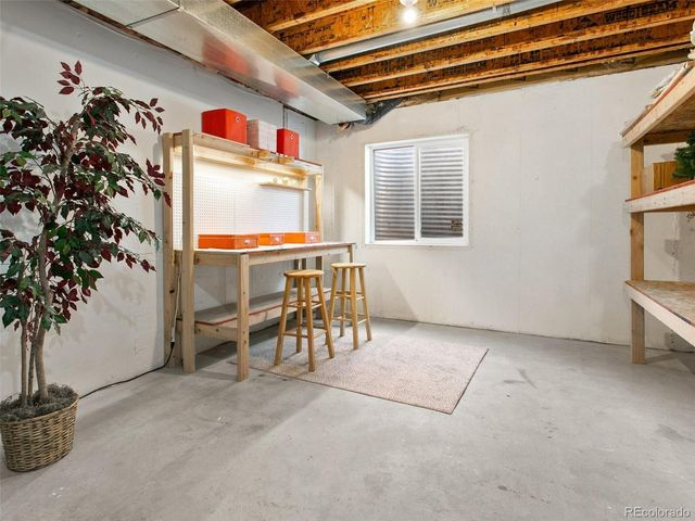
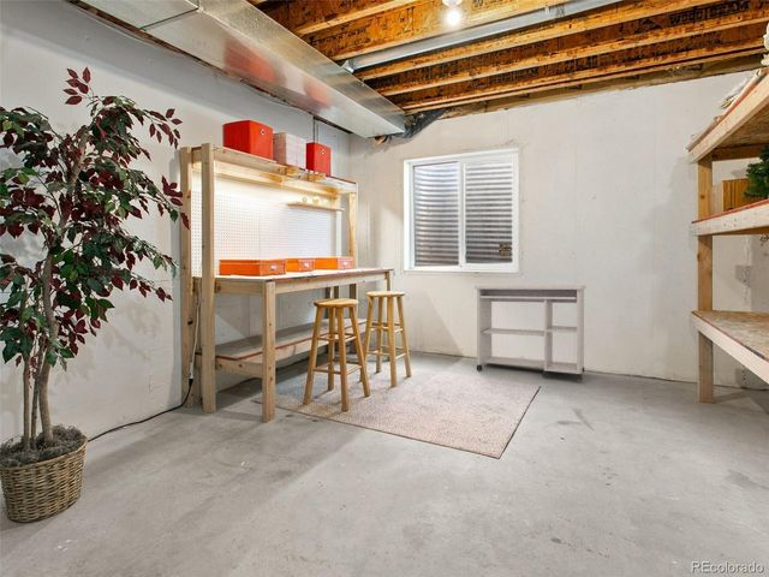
+ desk (530, 331)
